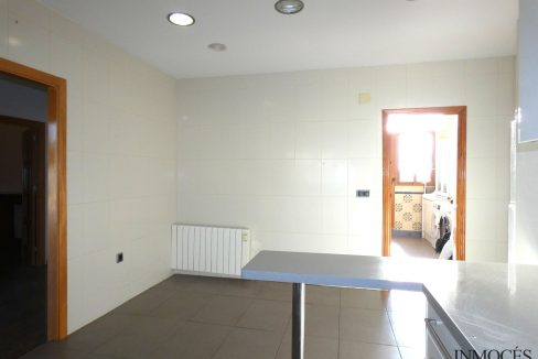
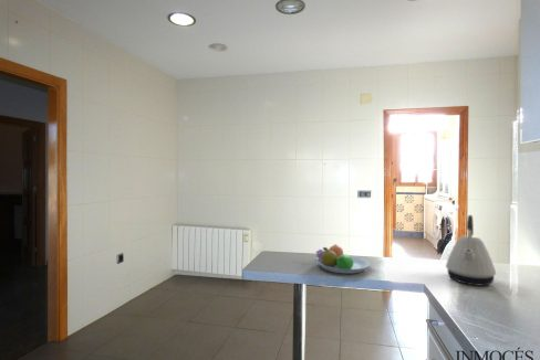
+ kettle (469, 247)
+ fruit bowl (341, 256)
